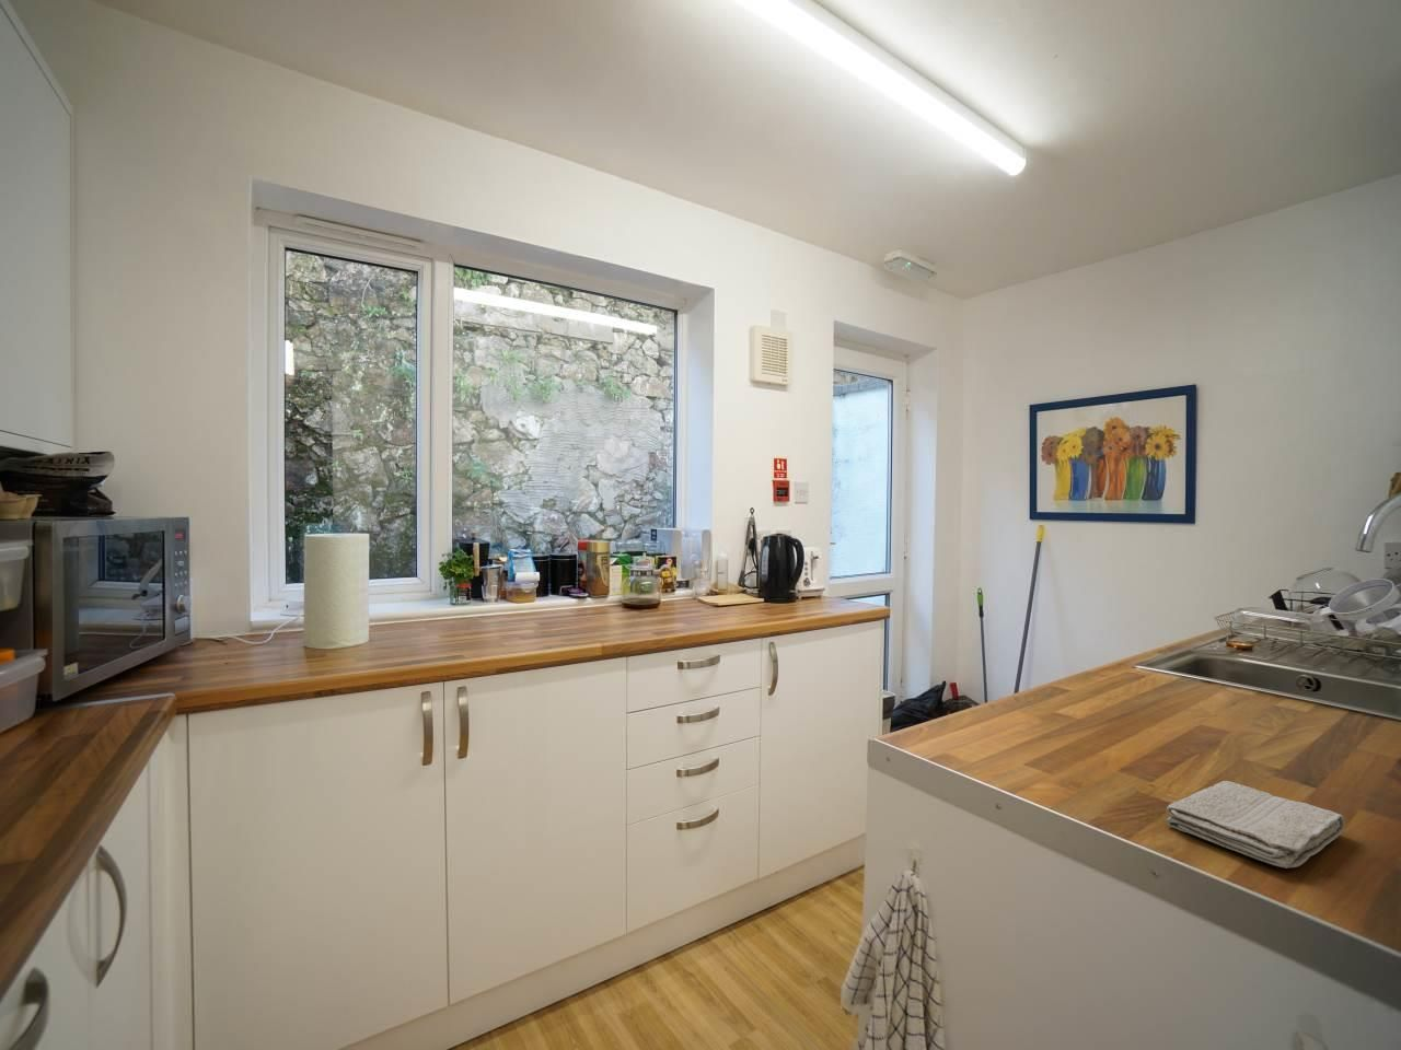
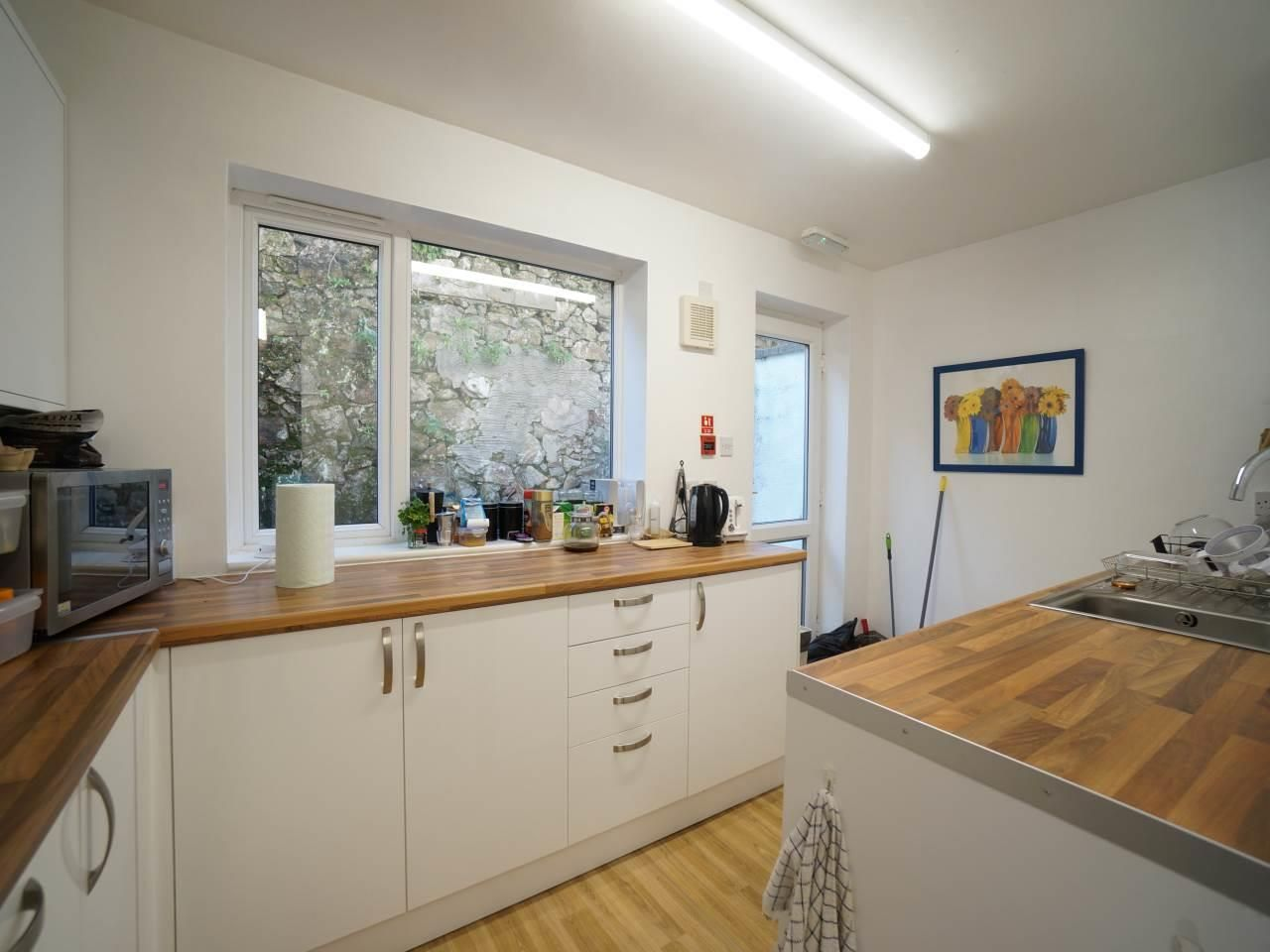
- washcloth (1252, 817)
